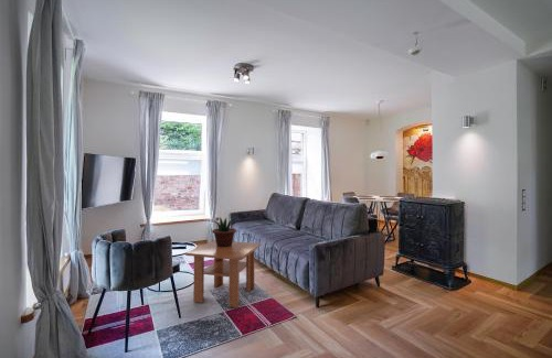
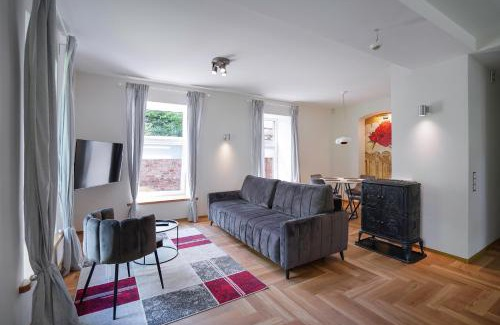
- potted plant (222, 231)
- coffee table (225, 271)
